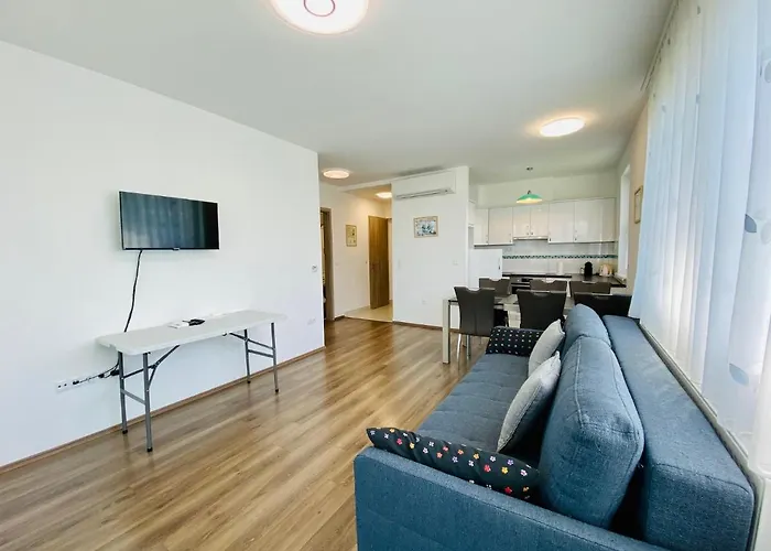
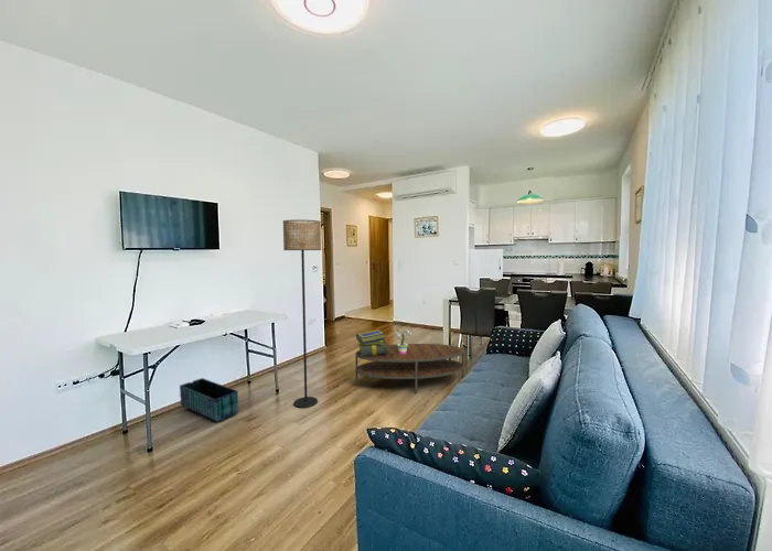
+ stack of books (372, 343)
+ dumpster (208, 399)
+ coffee table (410, 366)
+ floor lamp (303, 313)
+ potted plant (403, 337)
